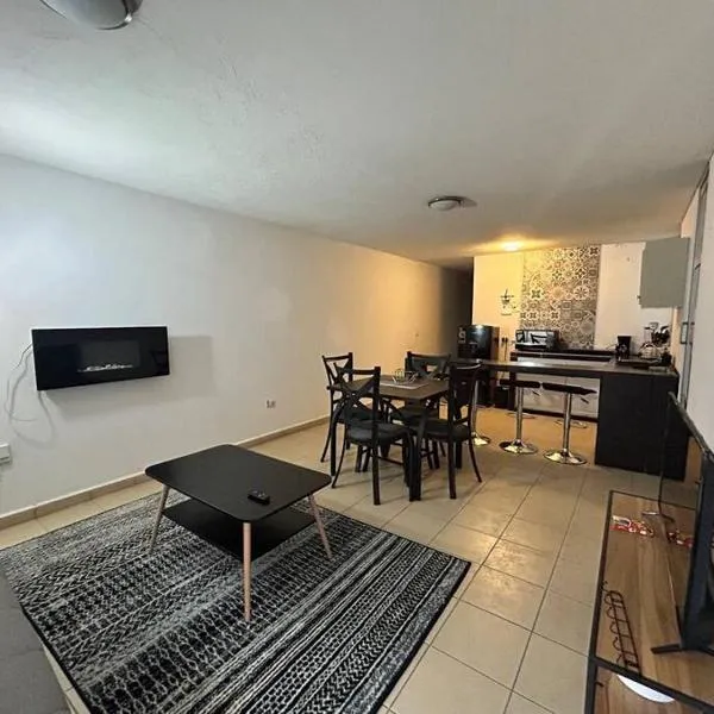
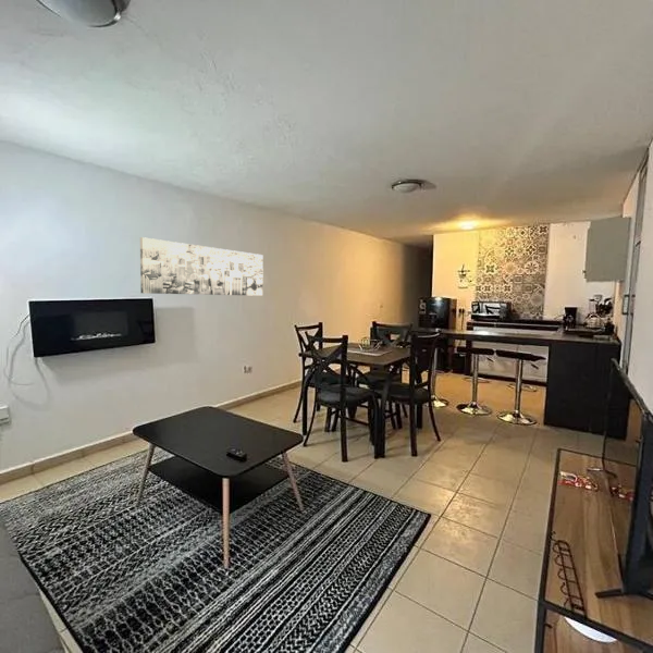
+ wall art (210, 271)
